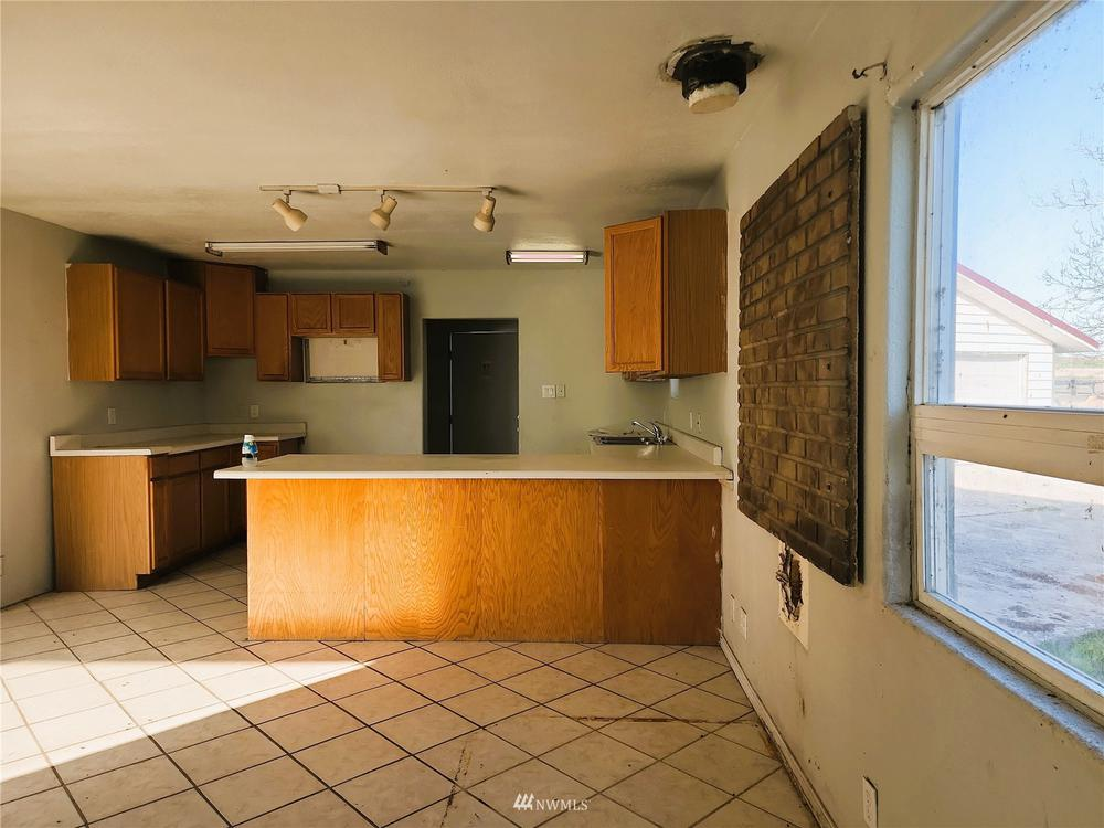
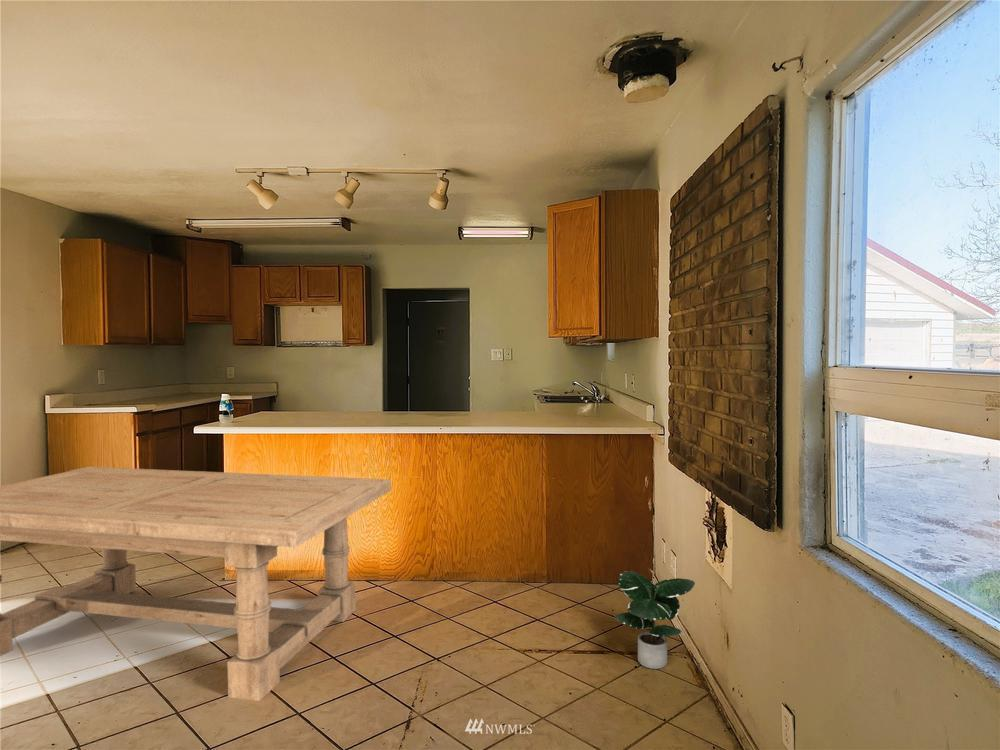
+ dining table (171, 553)
+ potted plant (654, 622)
